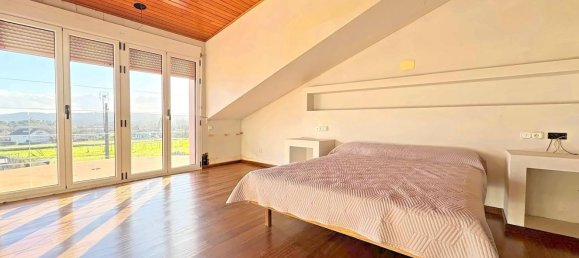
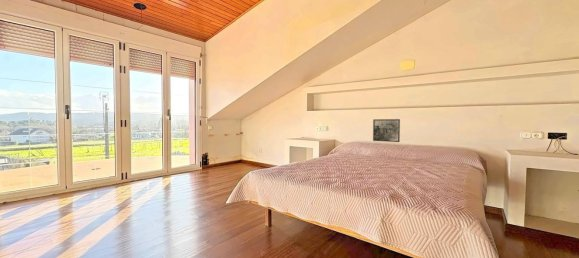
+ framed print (386, 130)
